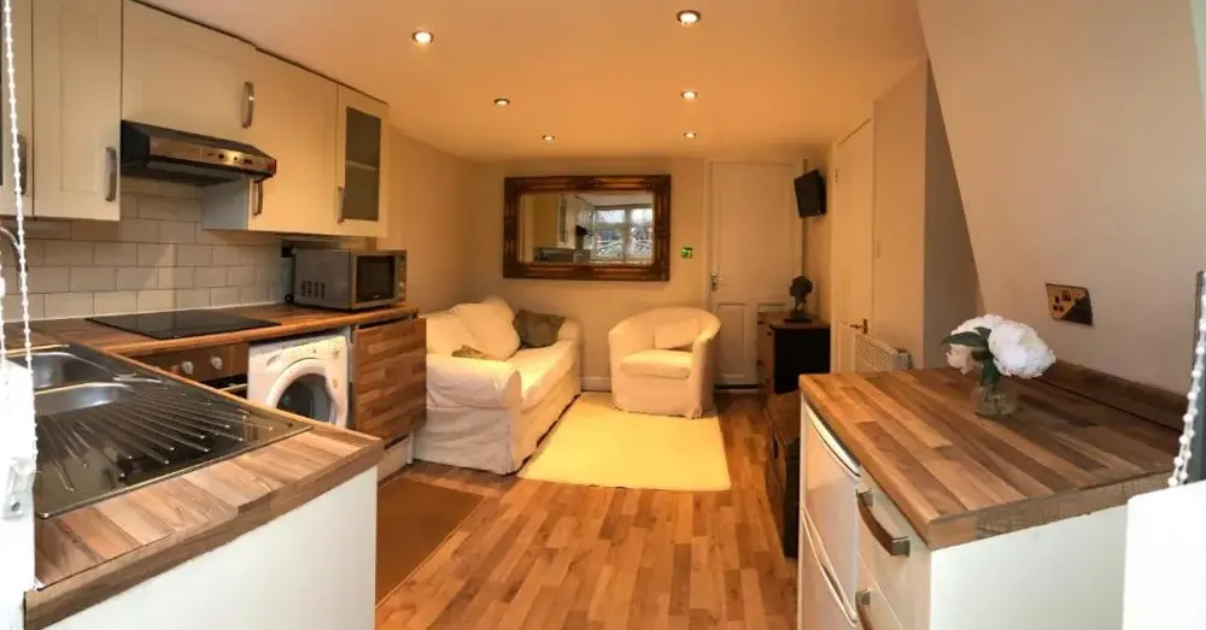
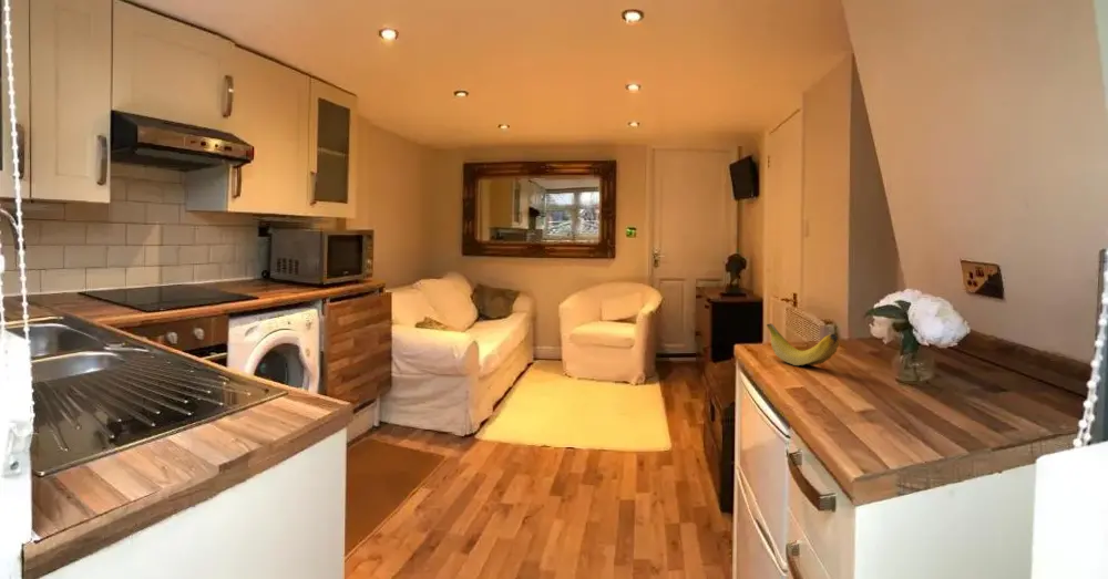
+ fruit (799, 350)
